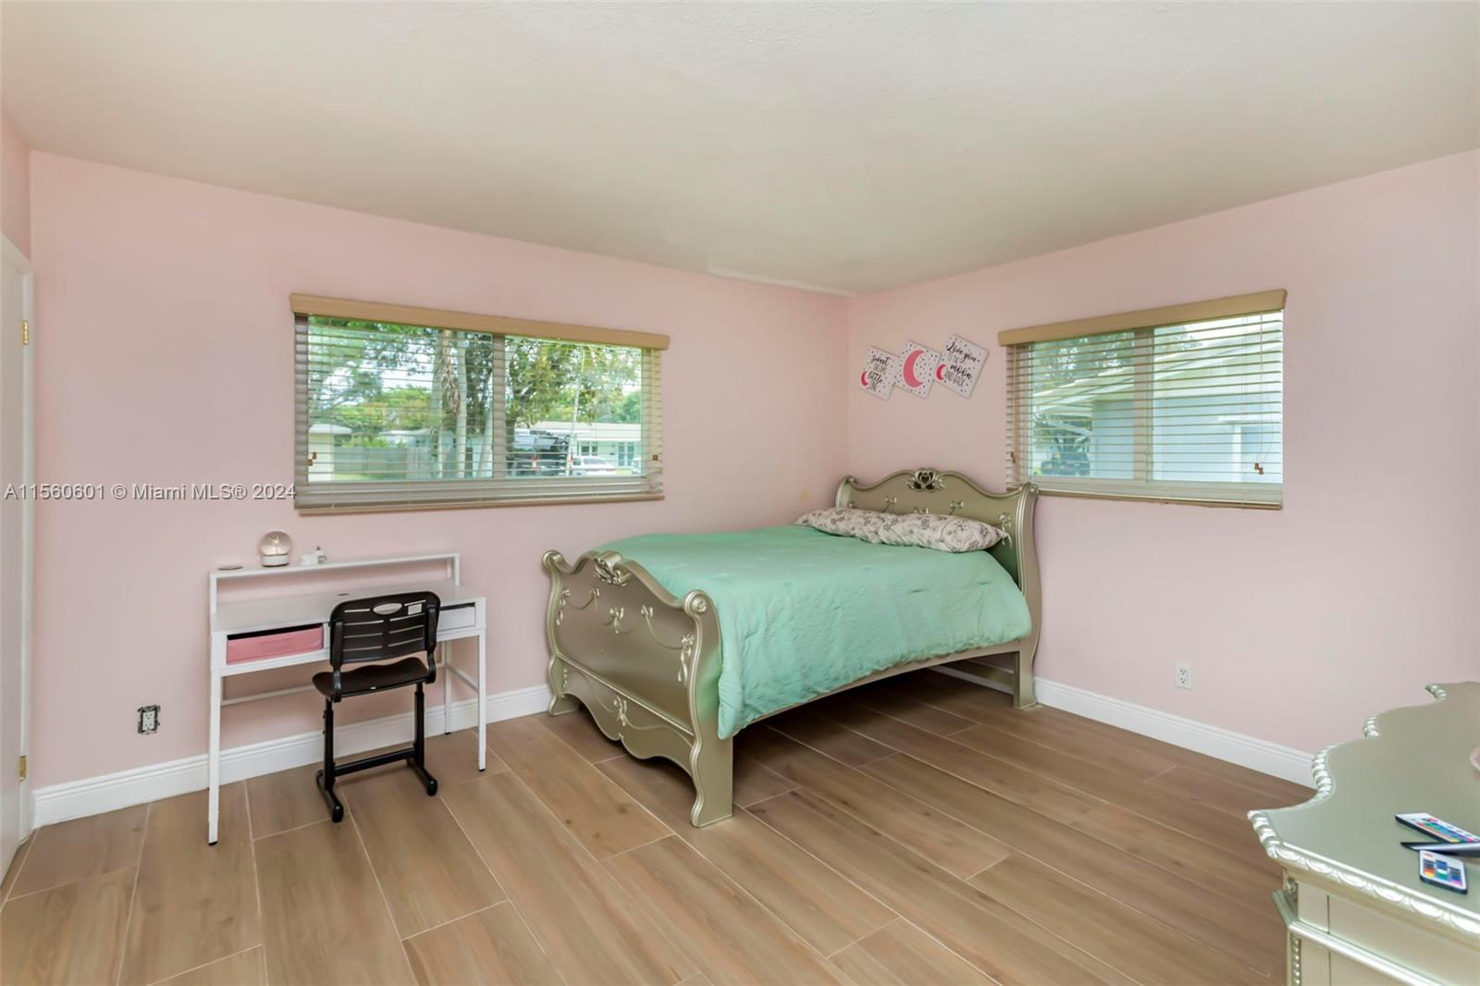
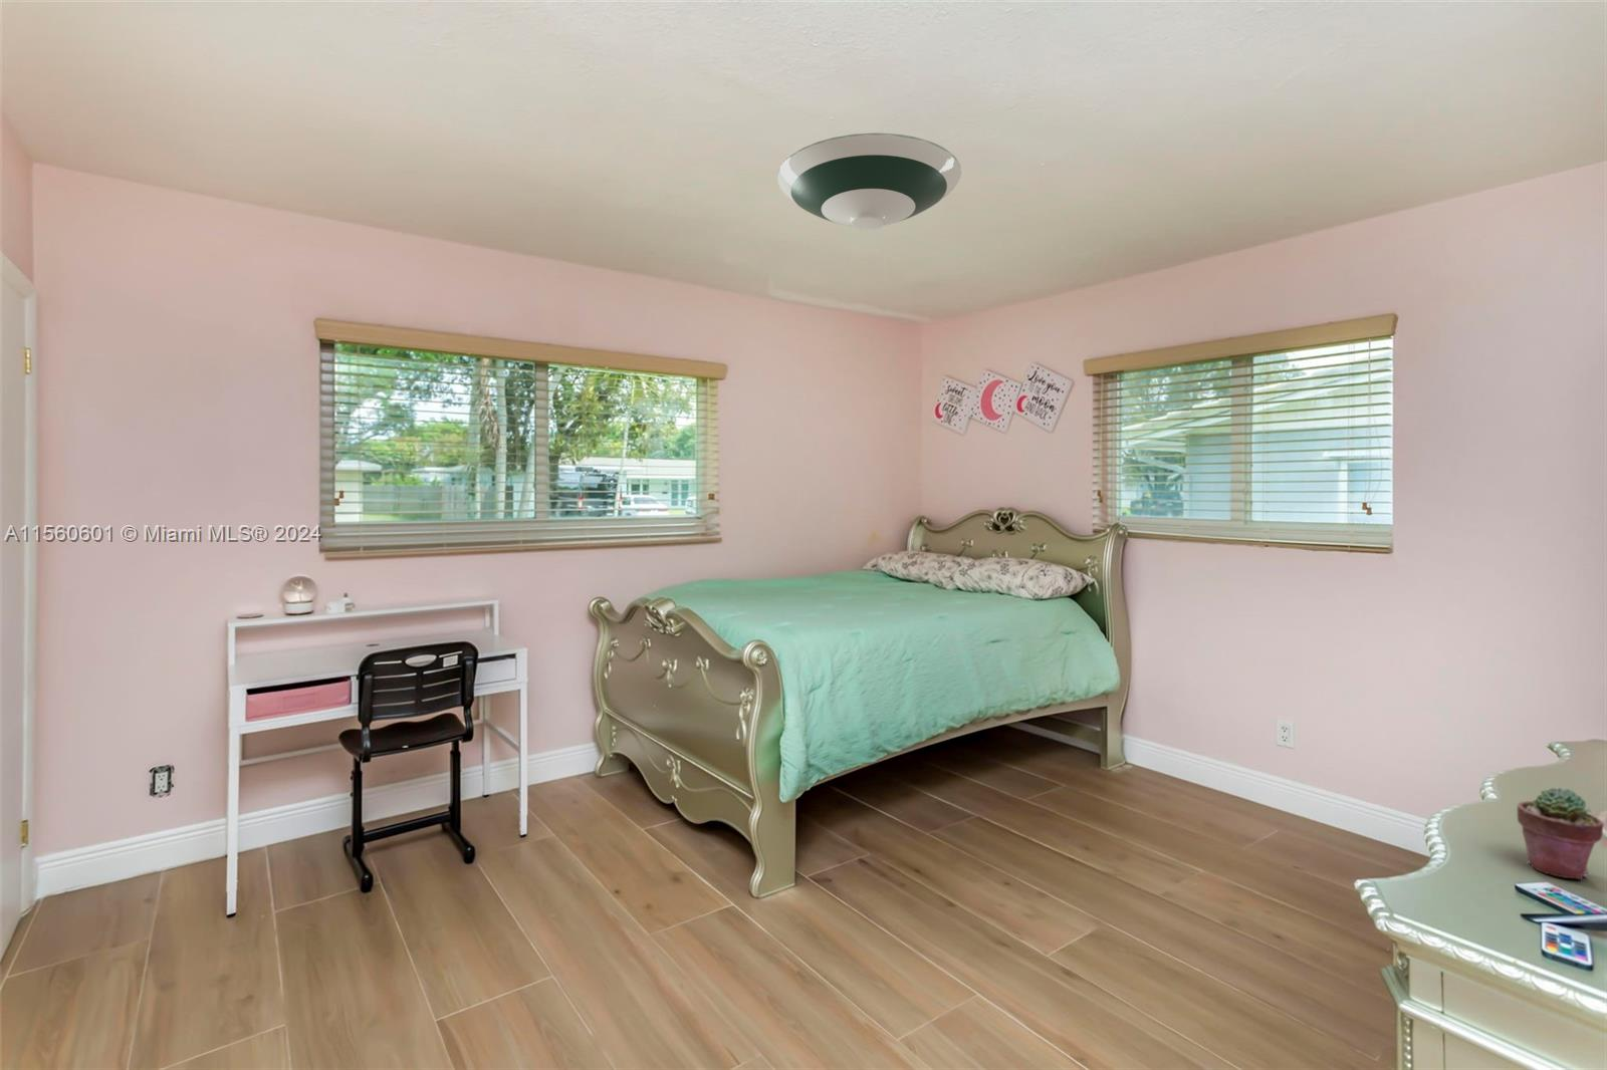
+ potted succulent (1558, 829)
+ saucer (867, 201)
